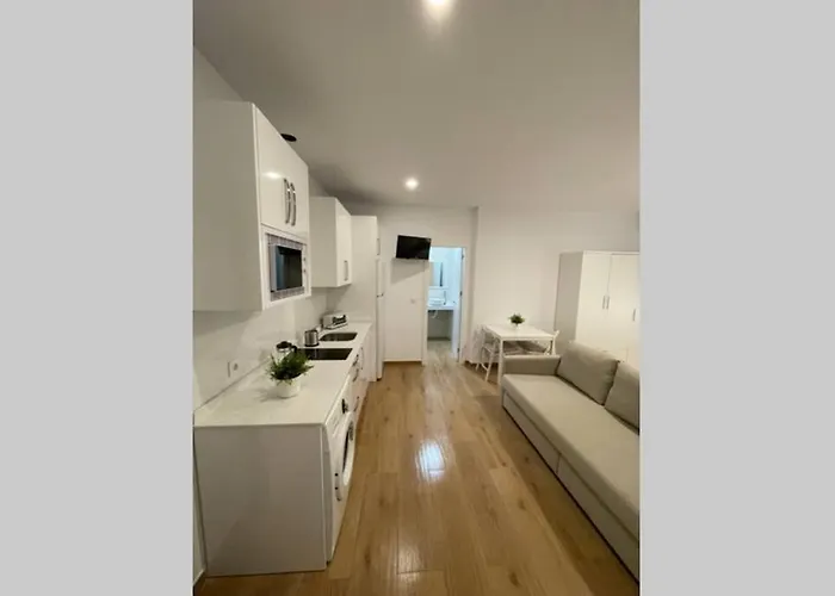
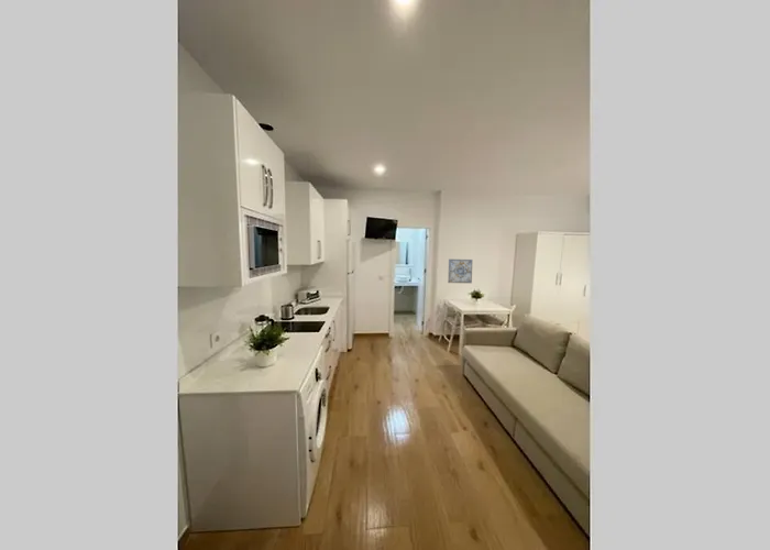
+ wall art (460, 271)
